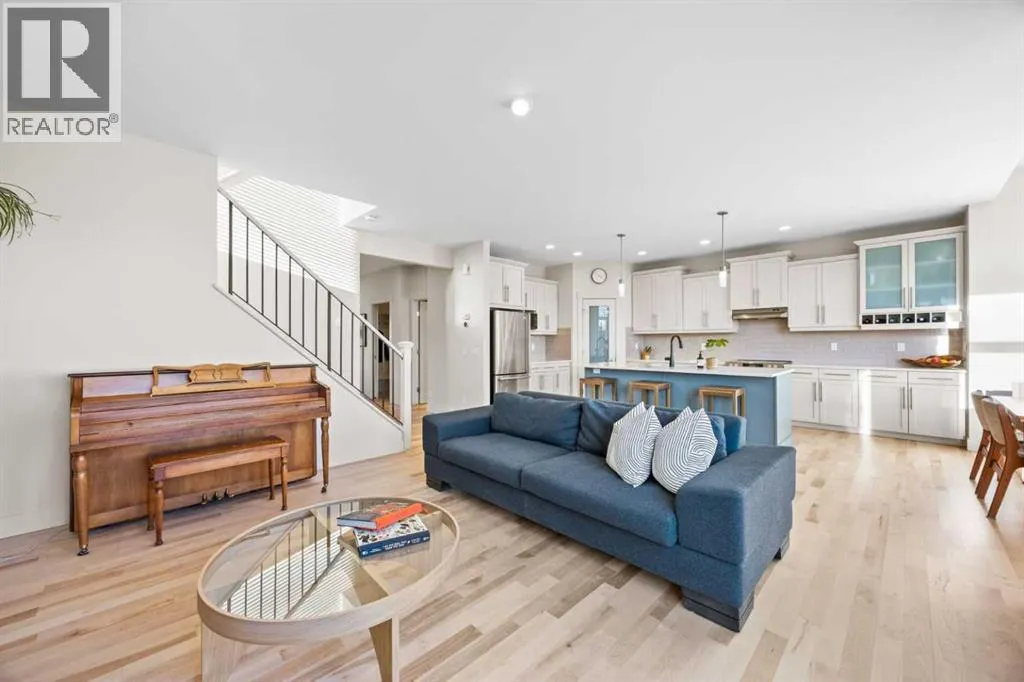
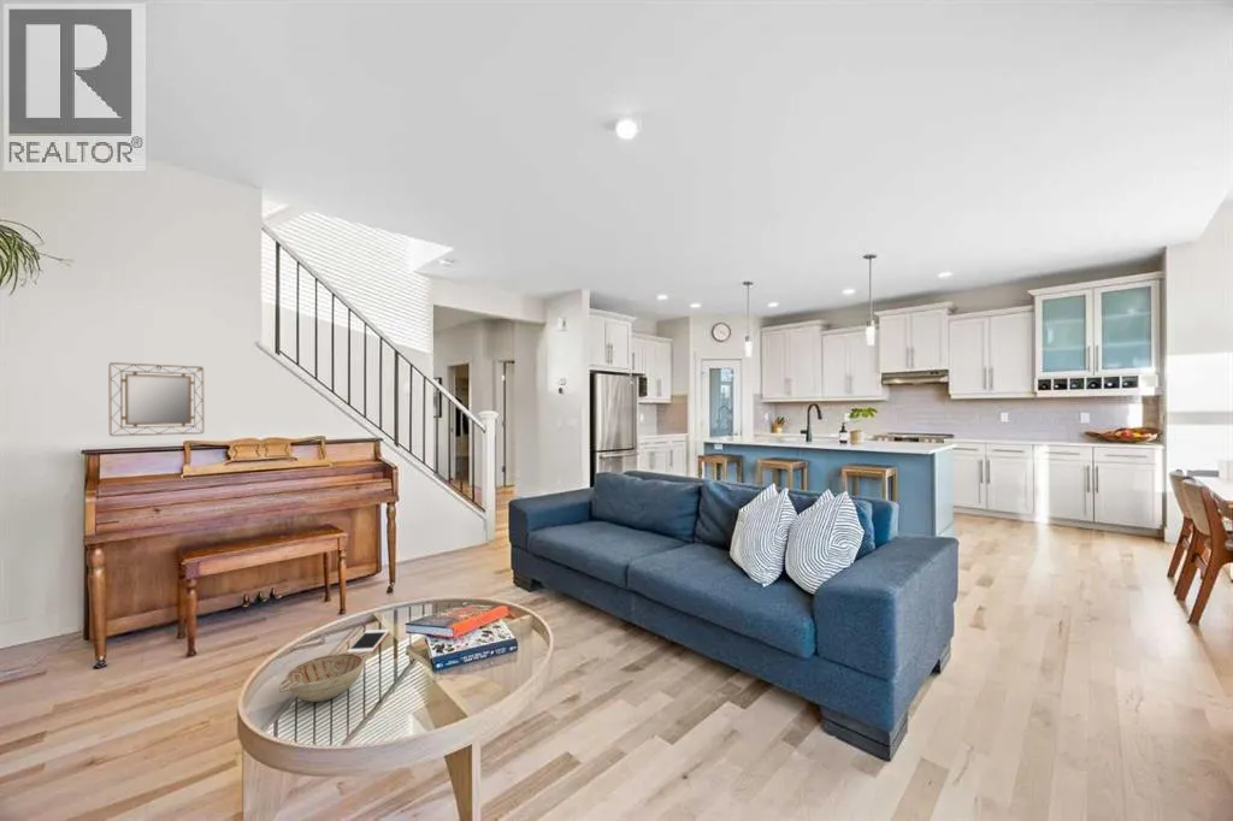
+ decorative bowl (326, 679)
+ cell phone (368, 640)
+ home mirror (159, 400)
